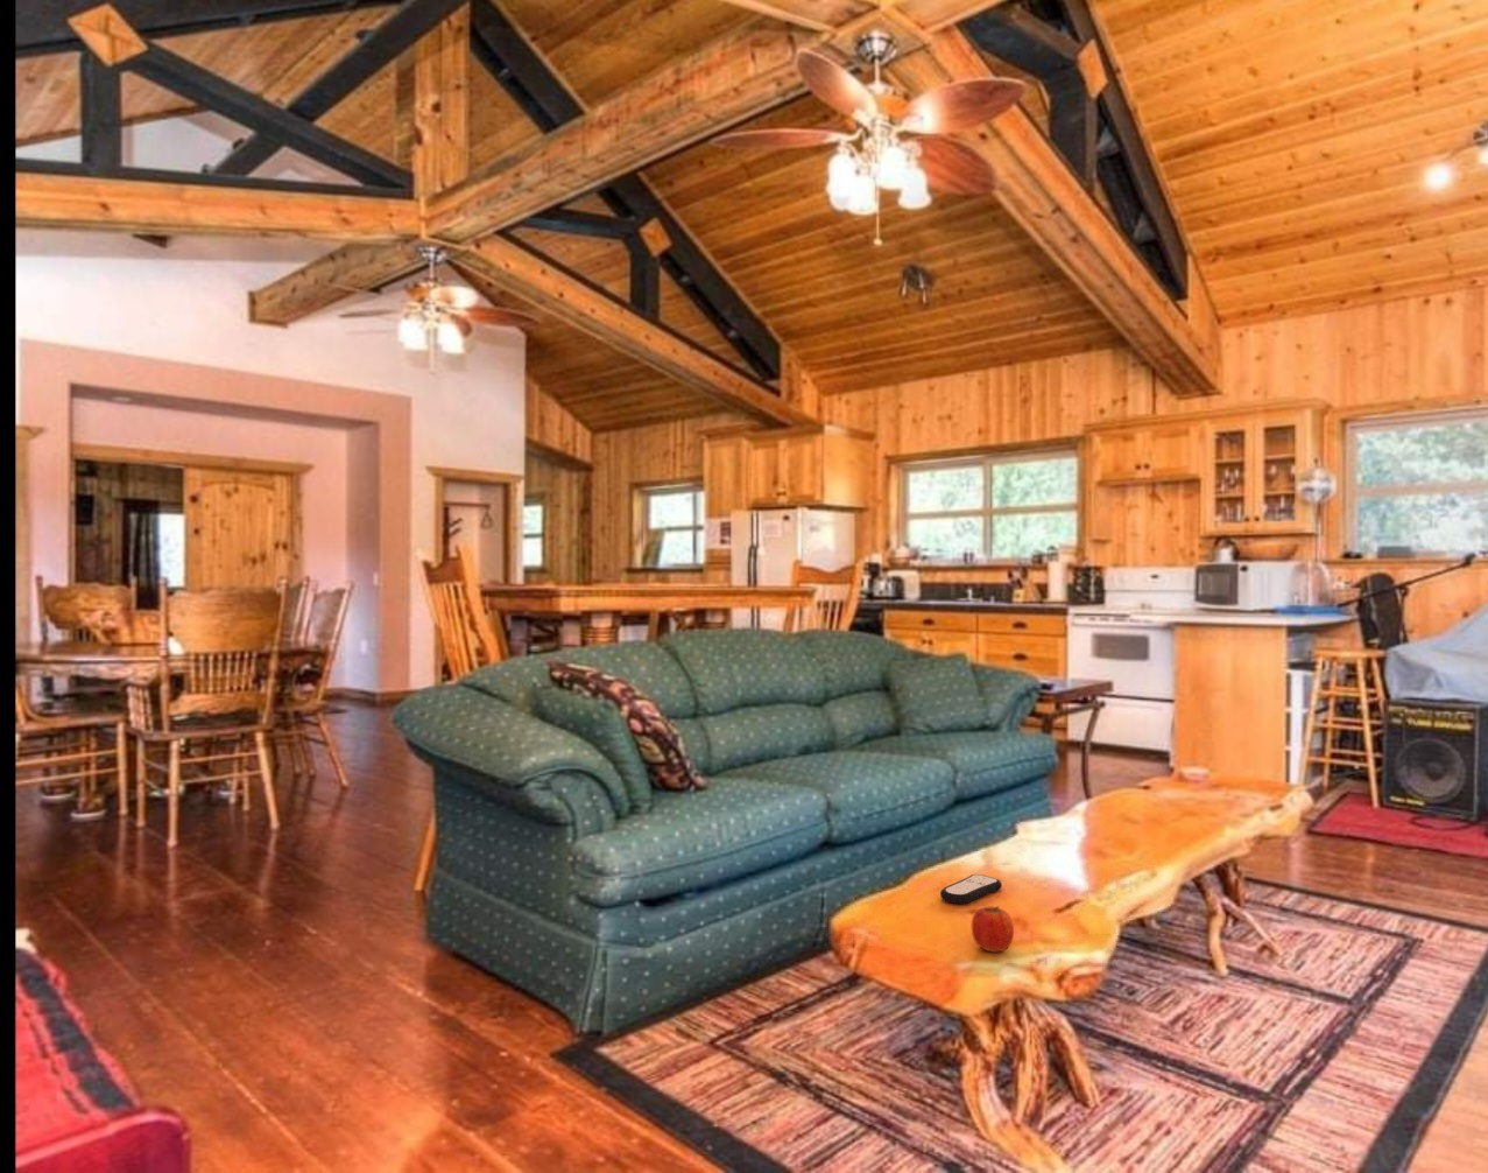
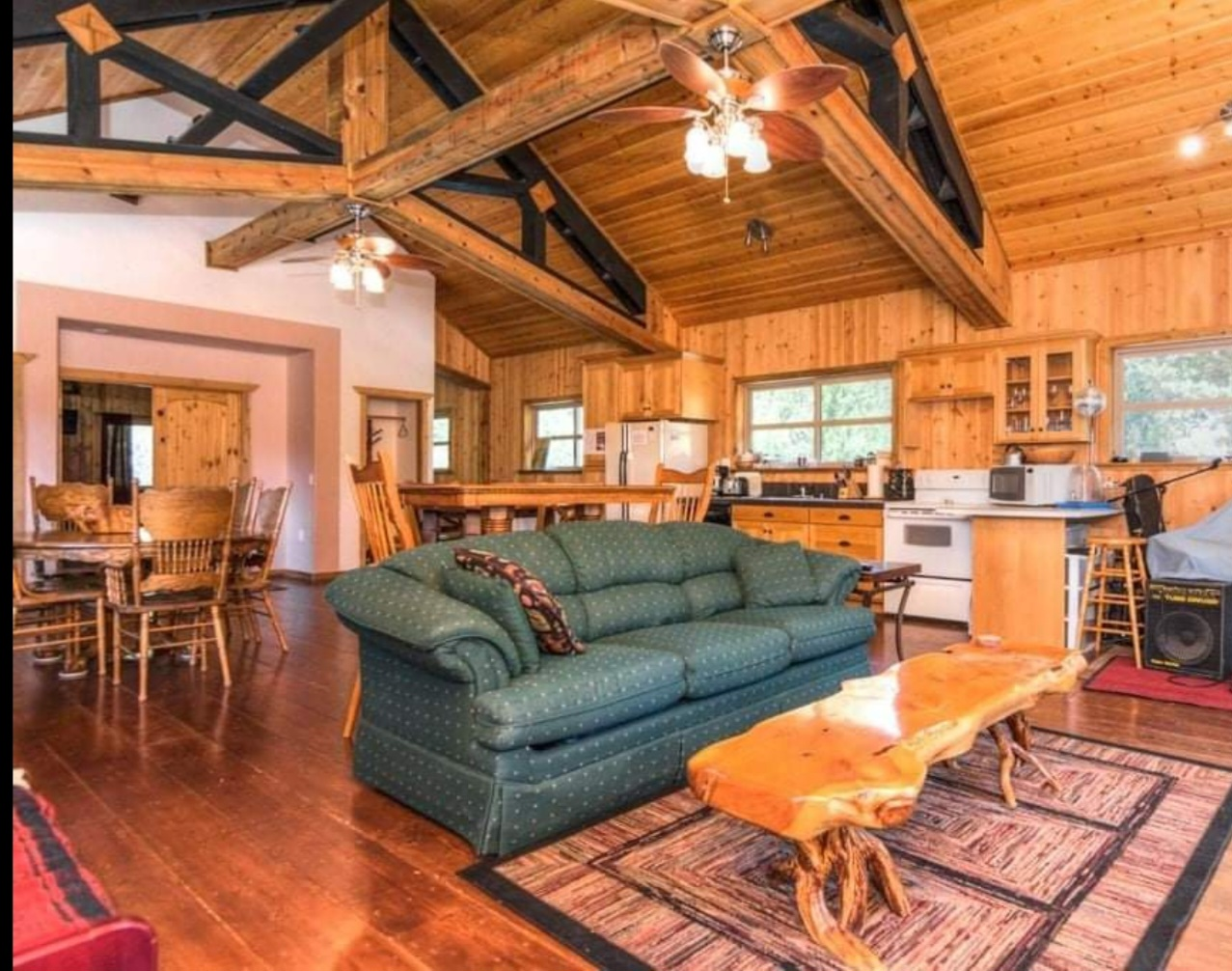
- fruit (992, 925)
- remote control (970, 888)
